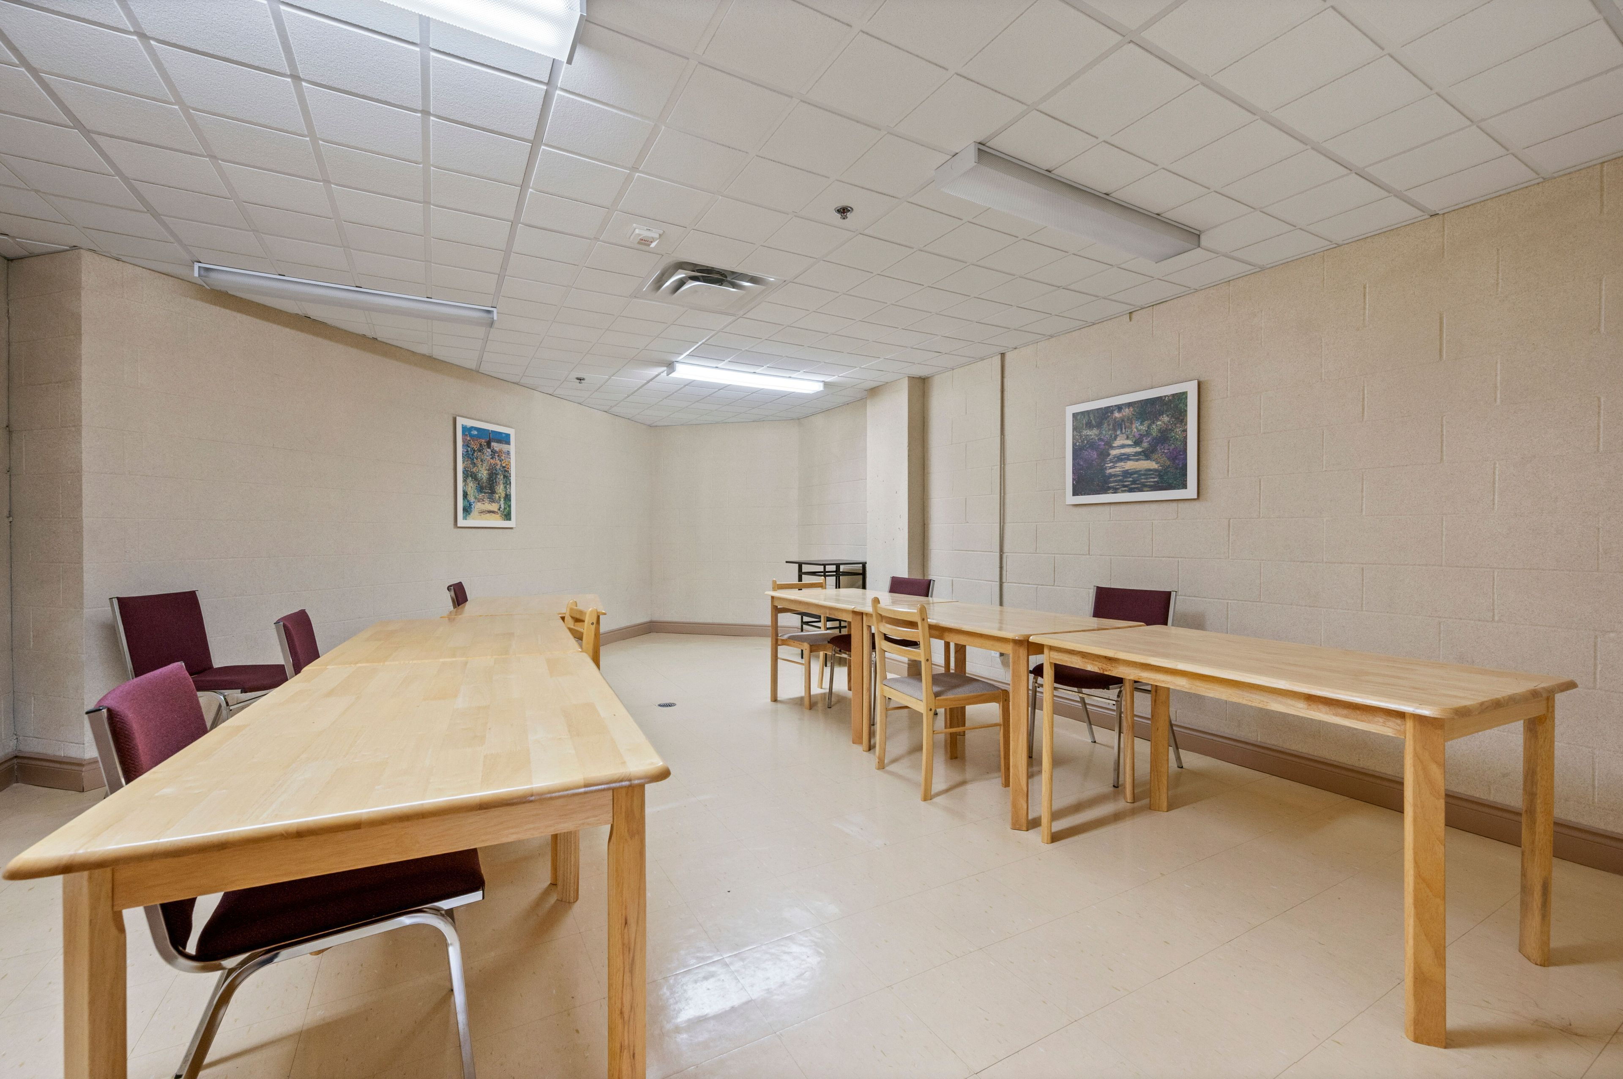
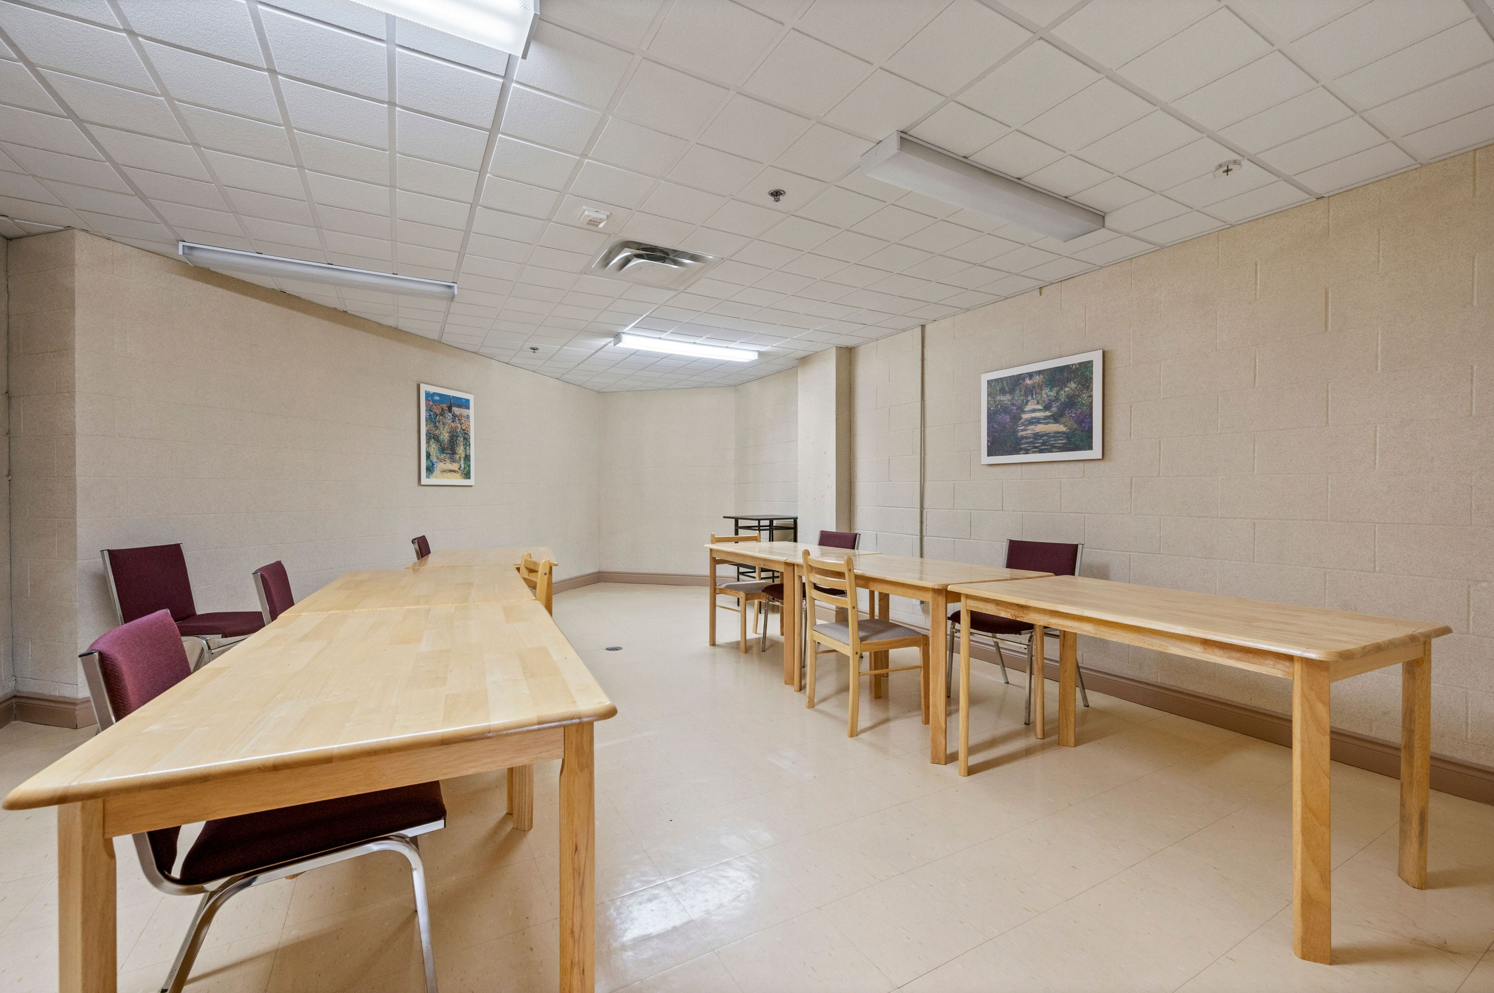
+ smoke detector (1227, 168)
